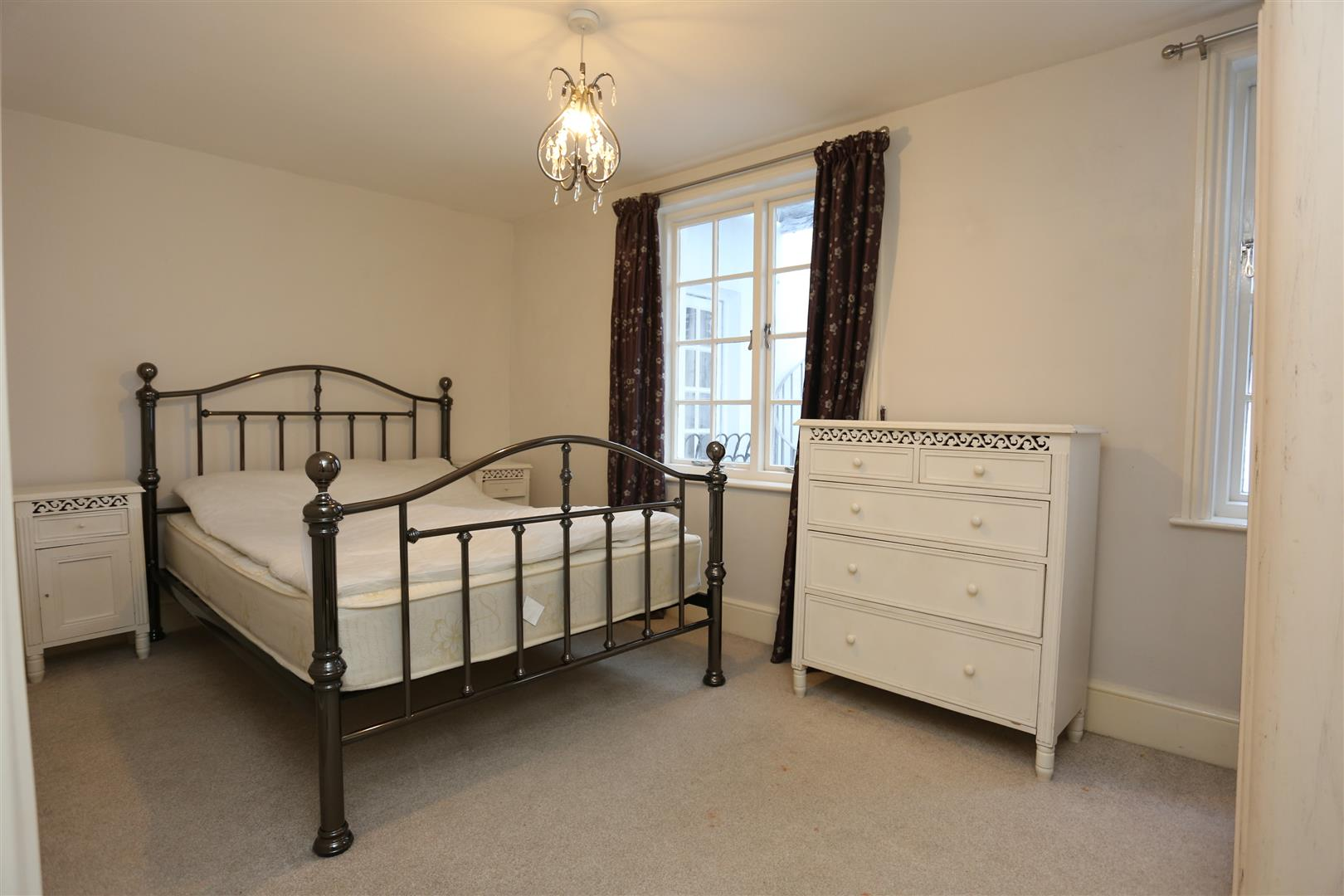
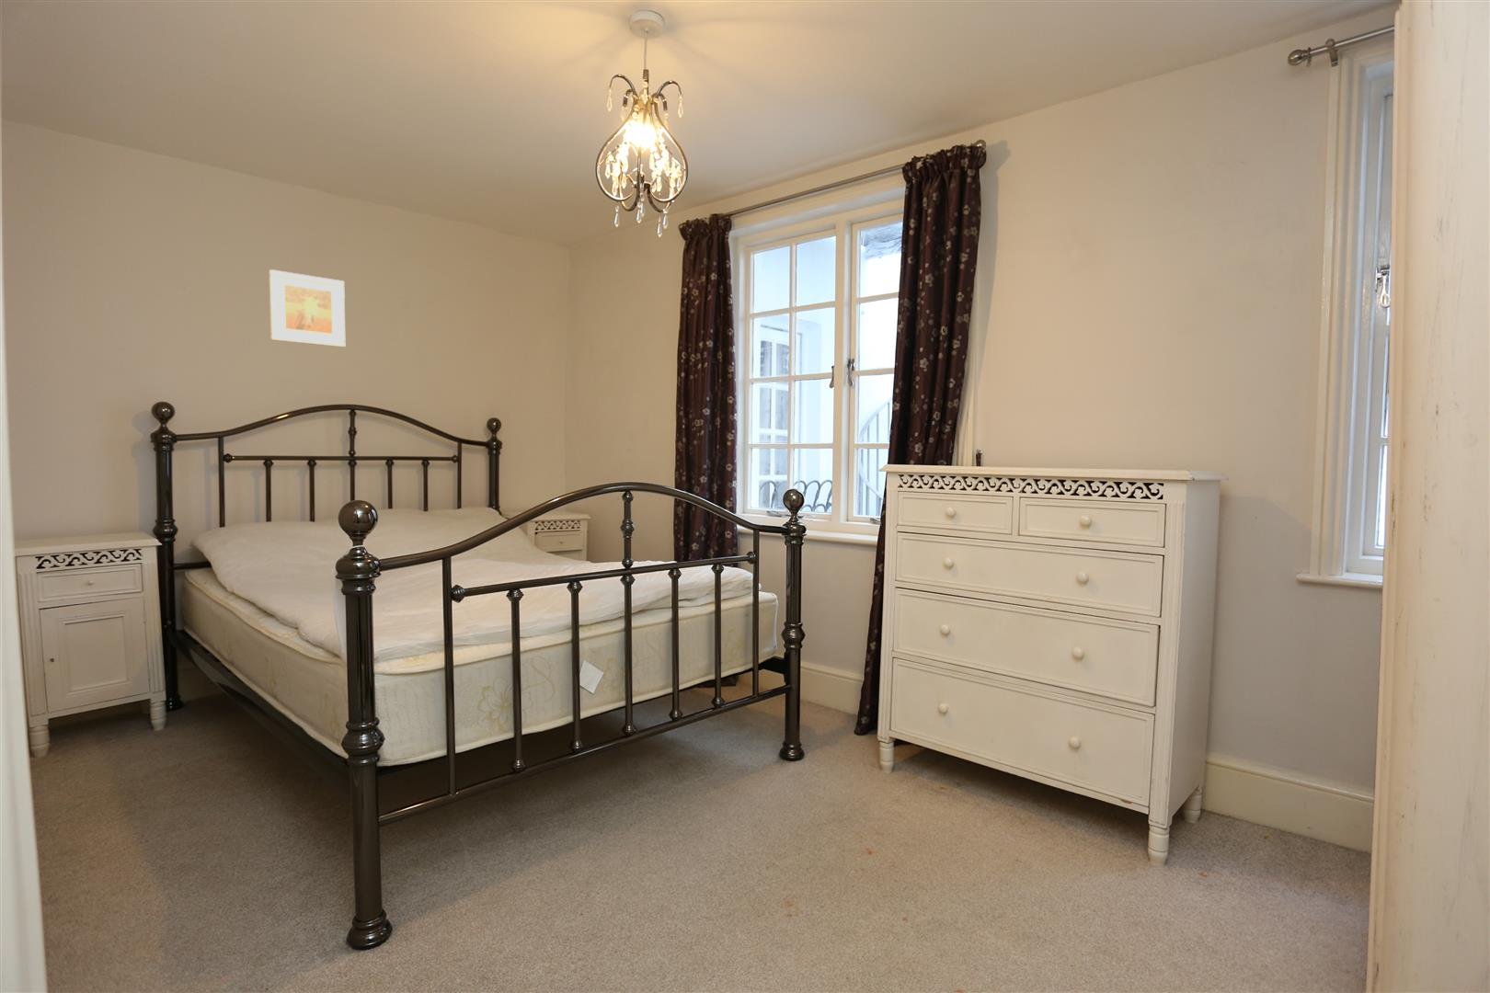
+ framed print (308, 309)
